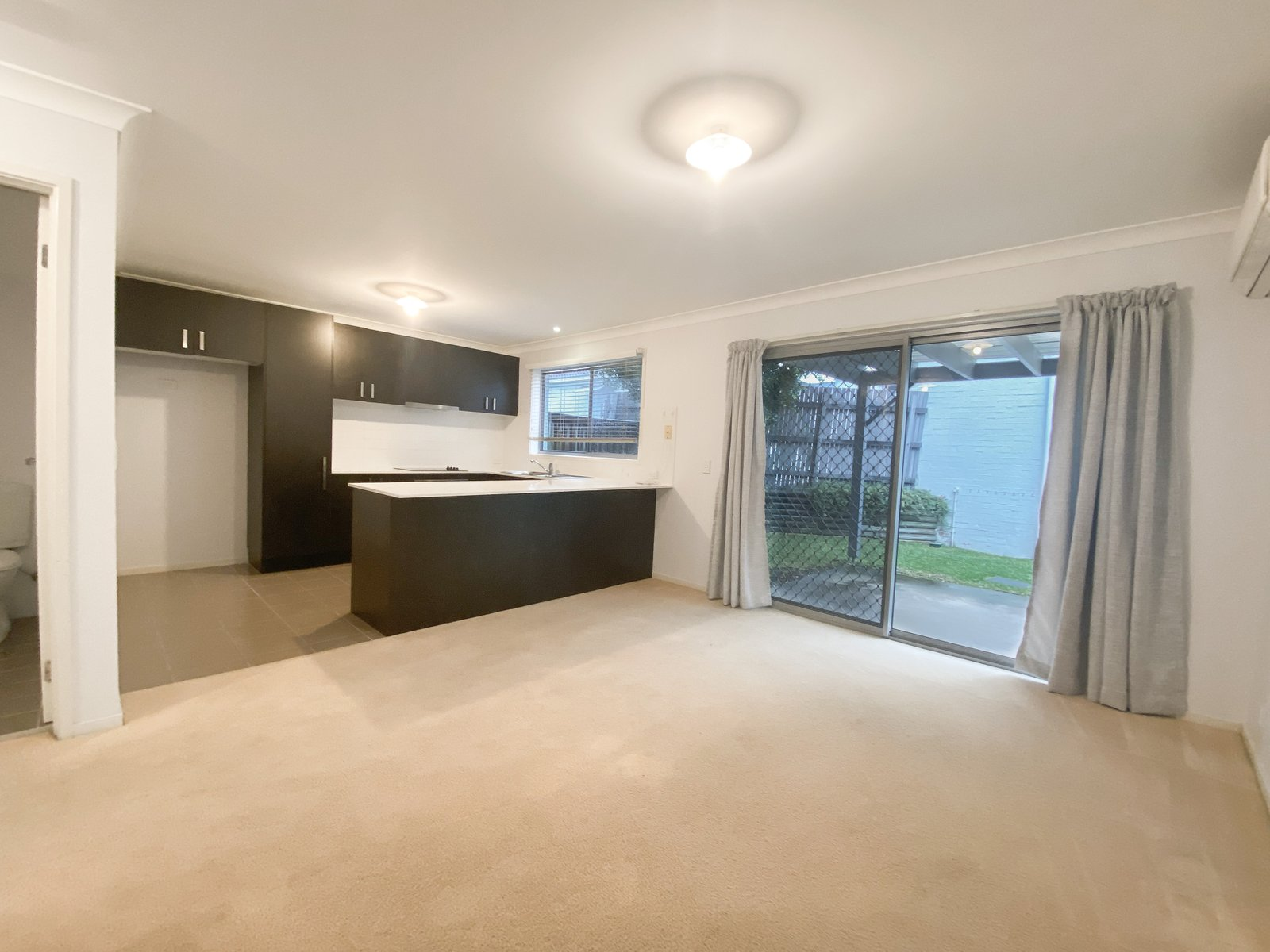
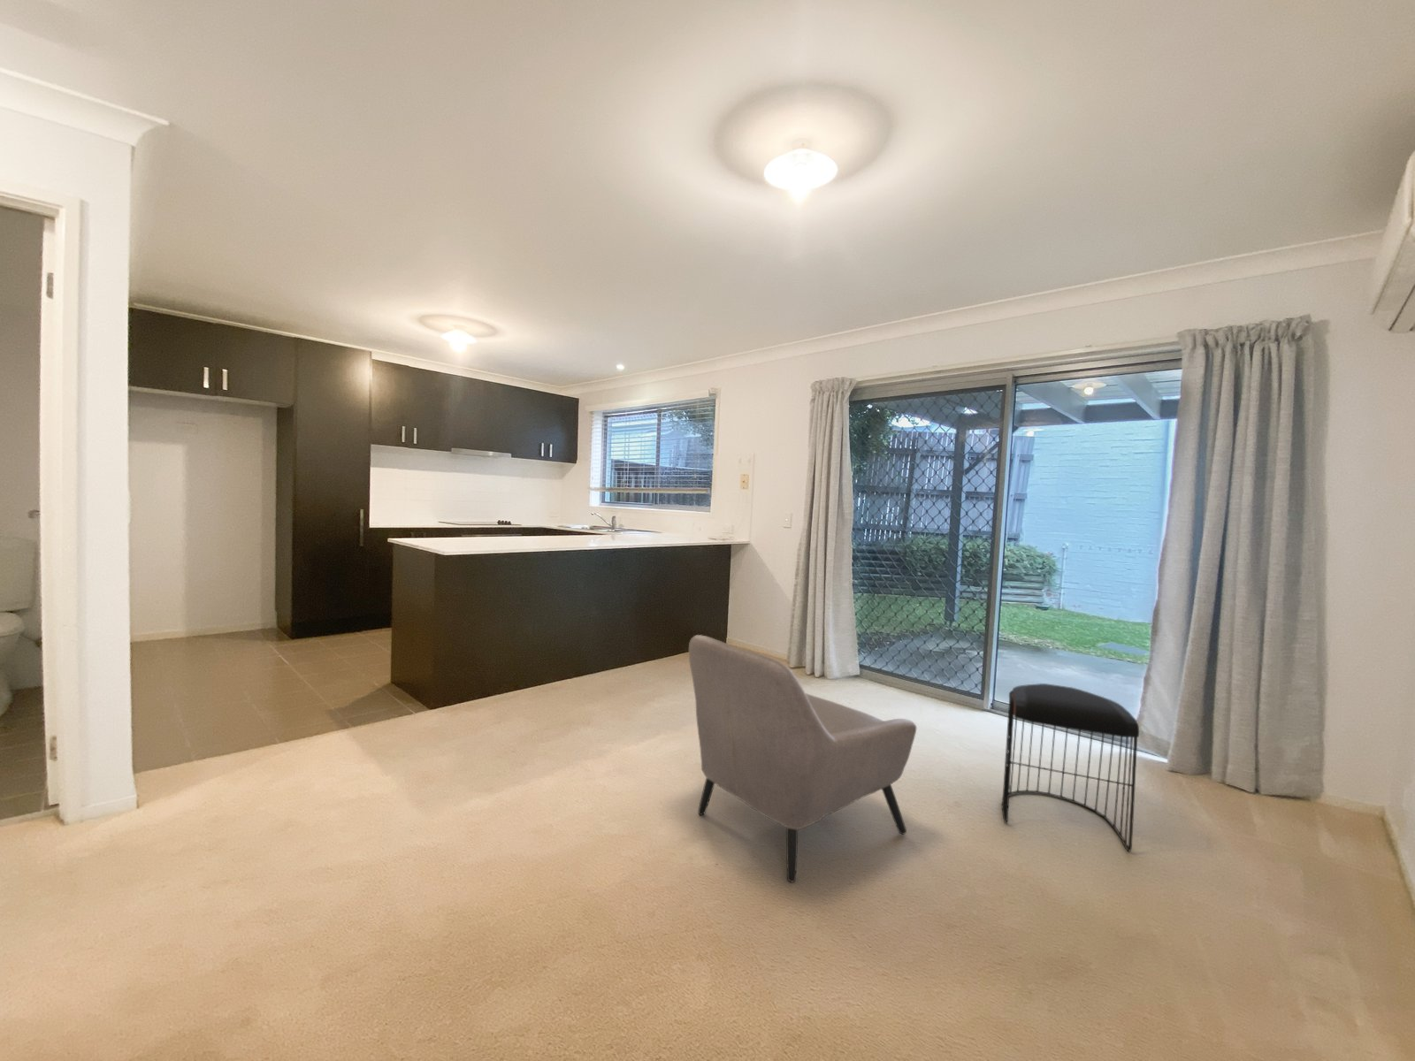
+ armchair (787, 727)
+ stool (1064, 756)
